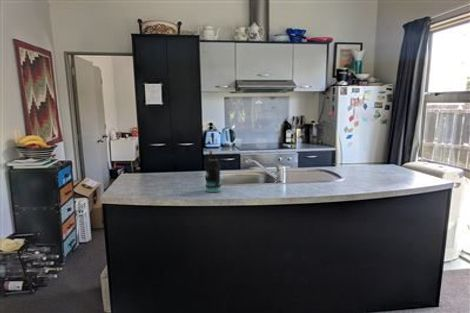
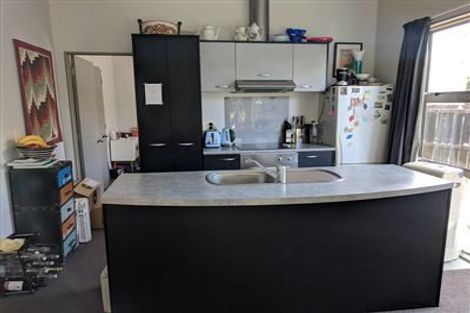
- bottle (214, 171)
